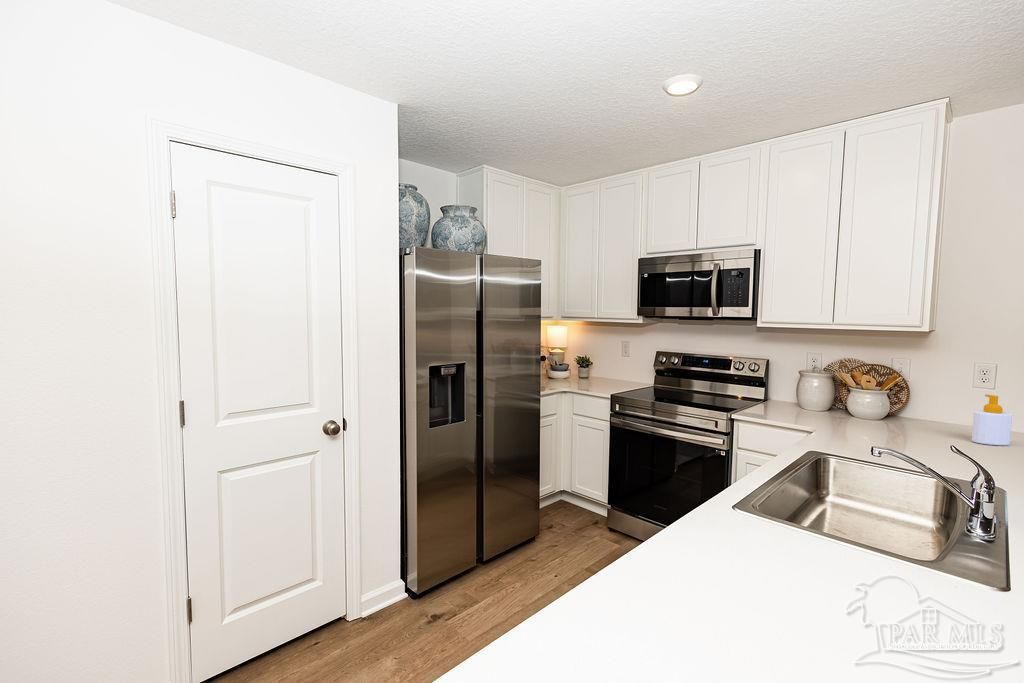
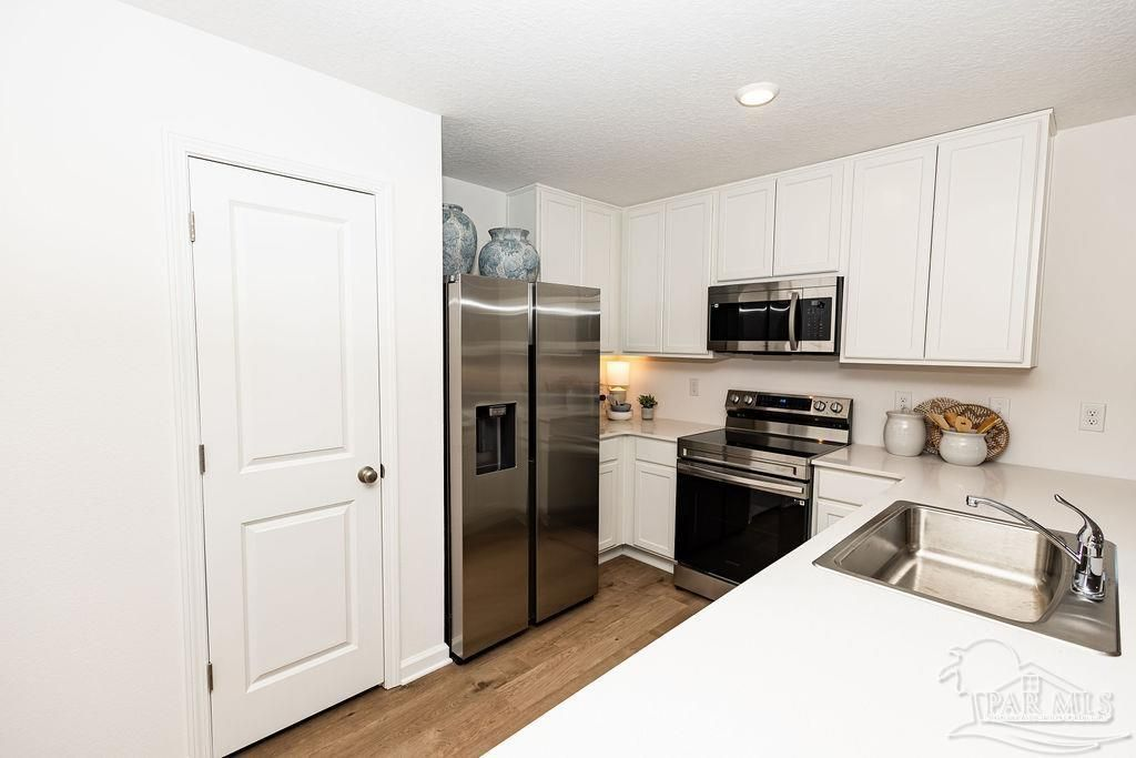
- soap bottle (992, 419)
